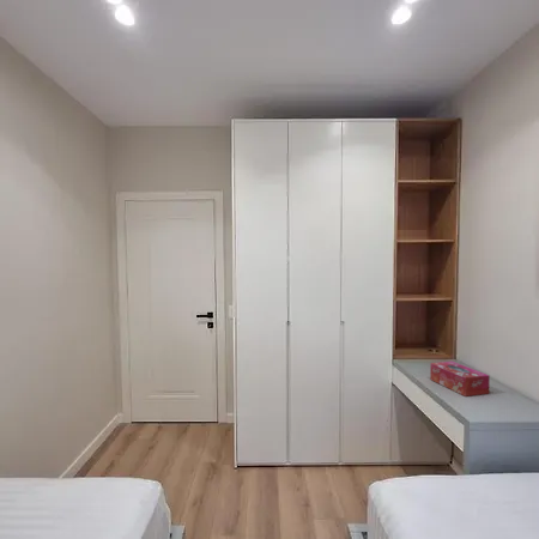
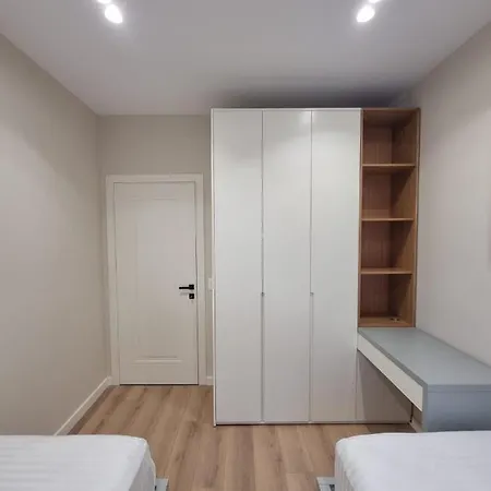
- tissue box (458, 377)
